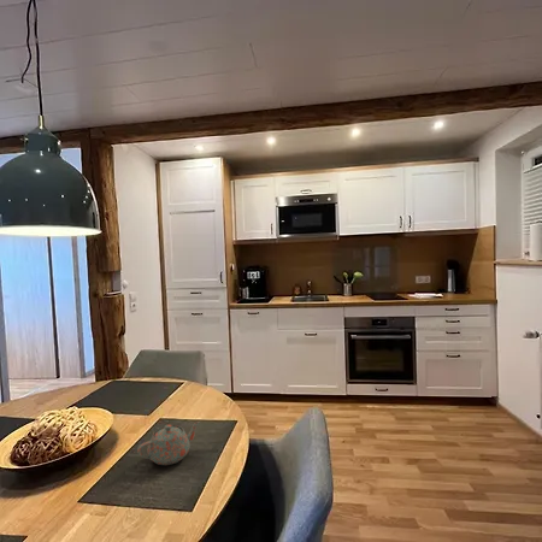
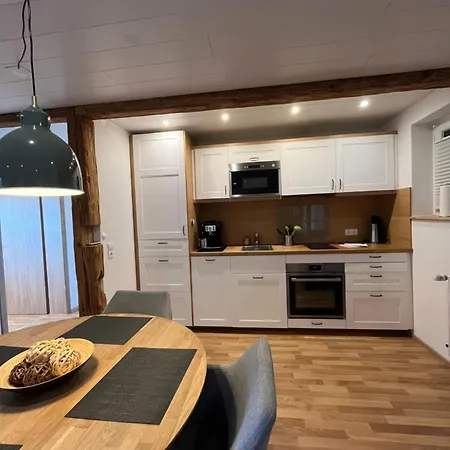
- teapot (170, 441)
